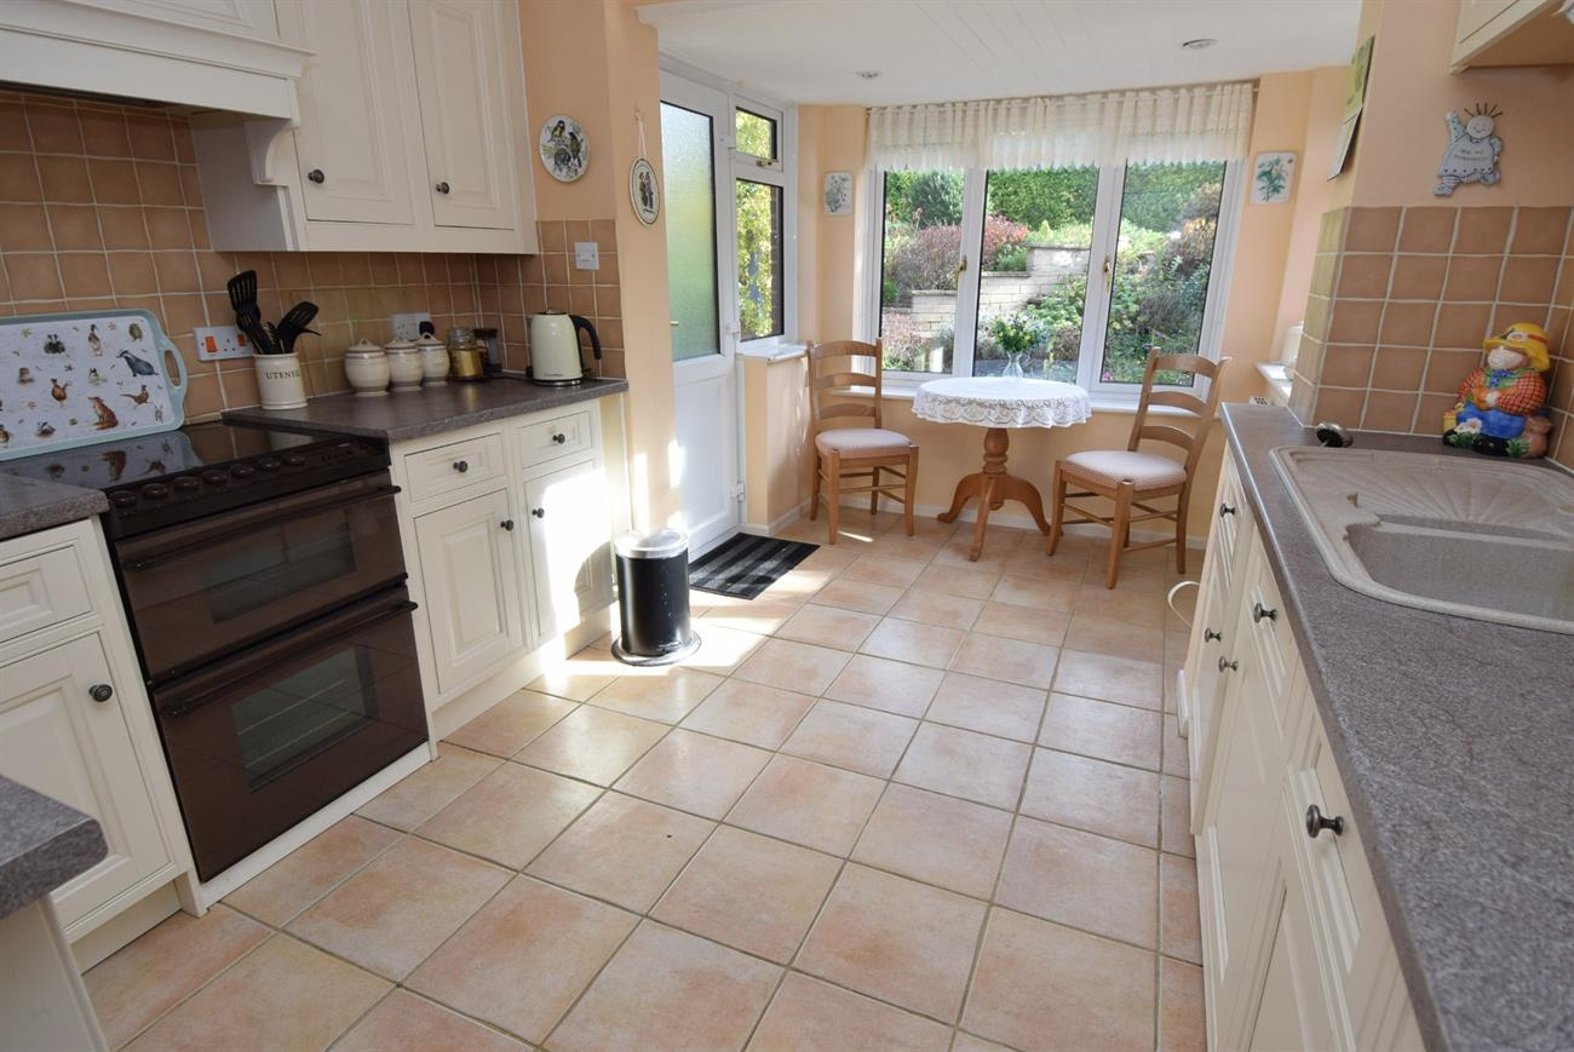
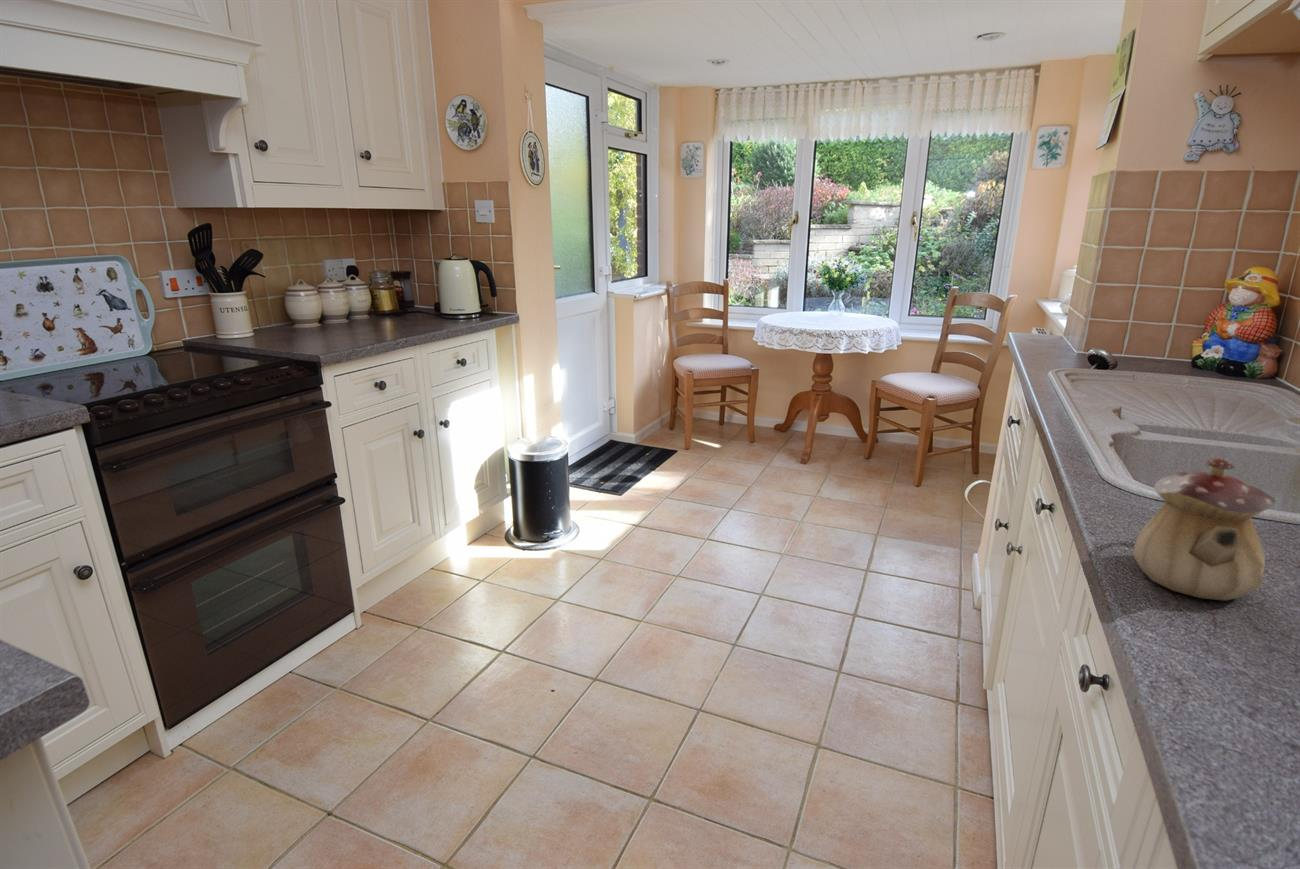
+ teapot (1204, 517)
